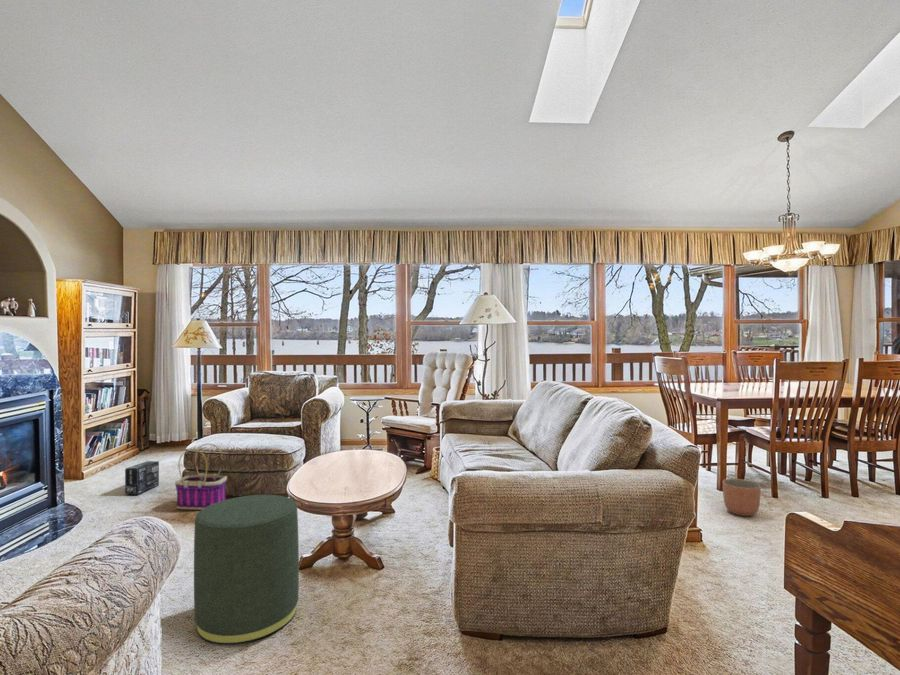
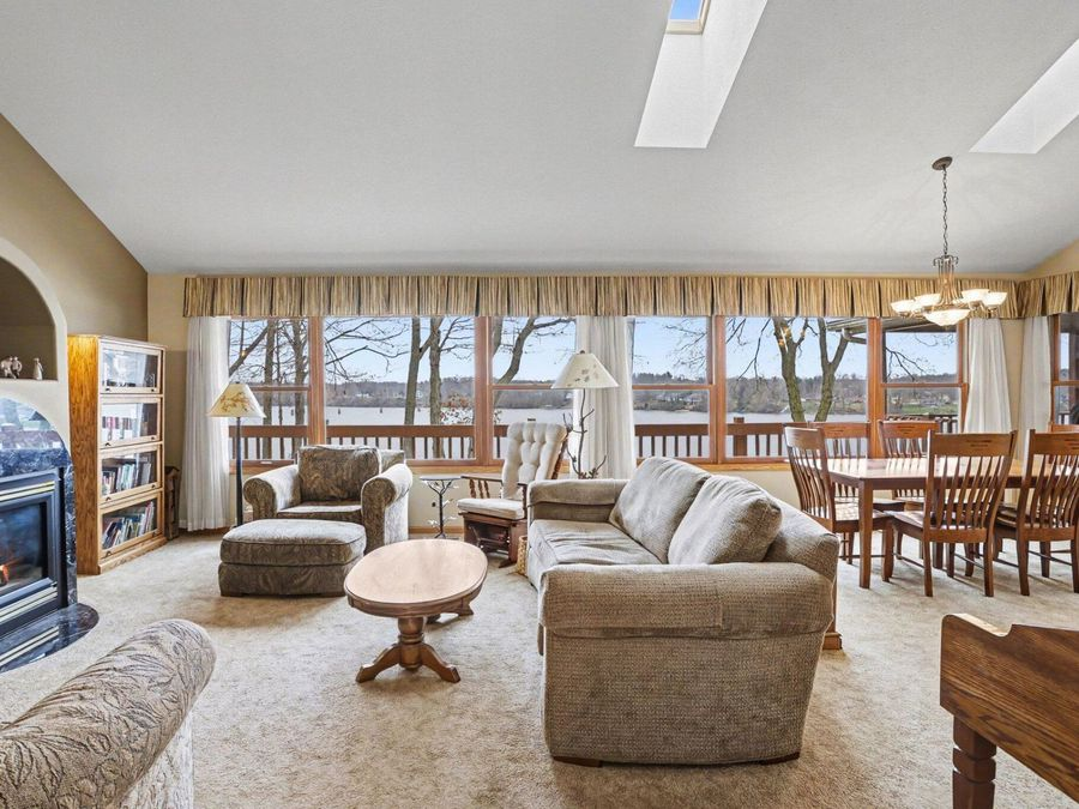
- planter (741, 498)
- basket (201, 475)
- ottoman (248, 561)
- box (142, 477)
